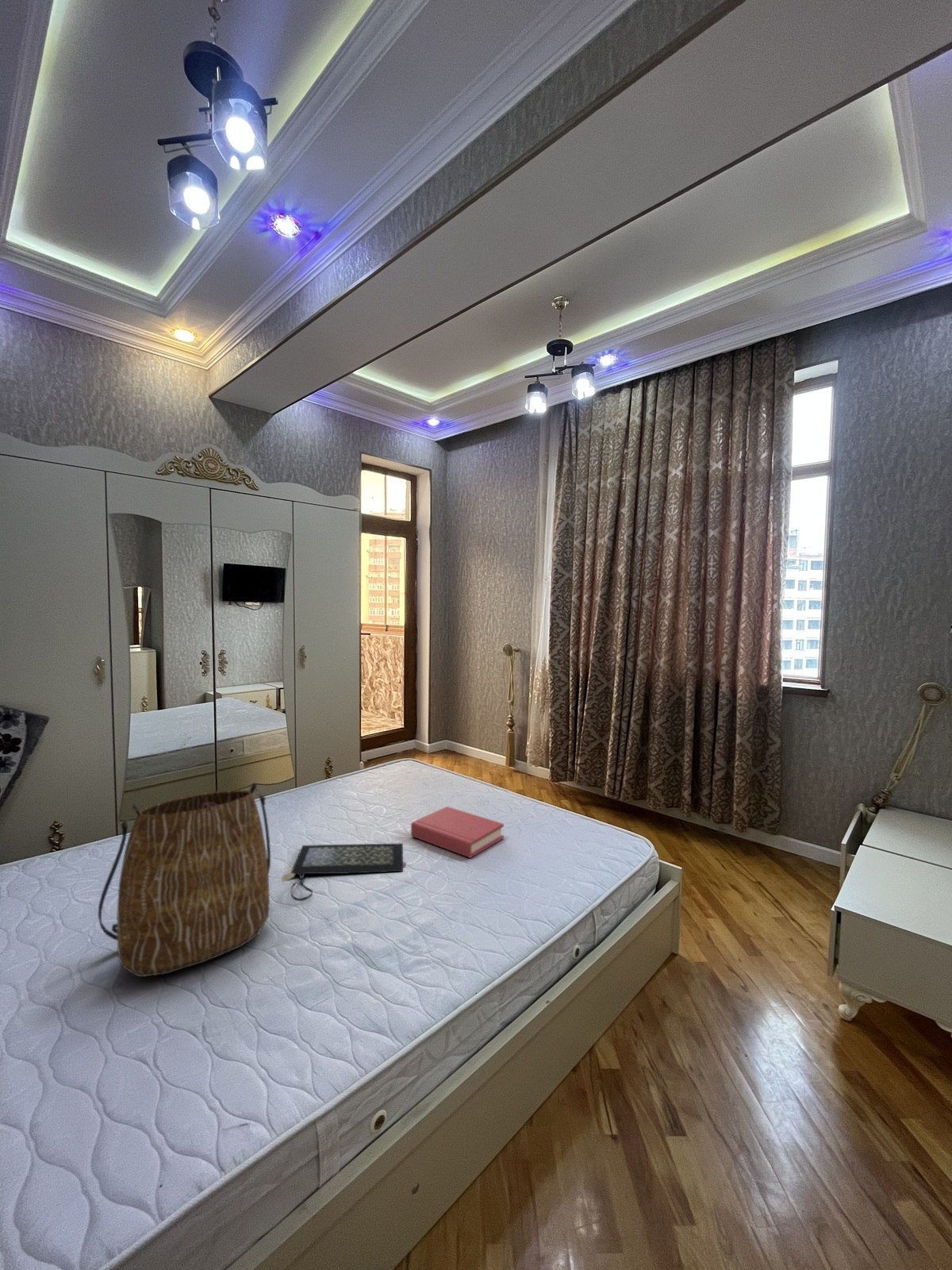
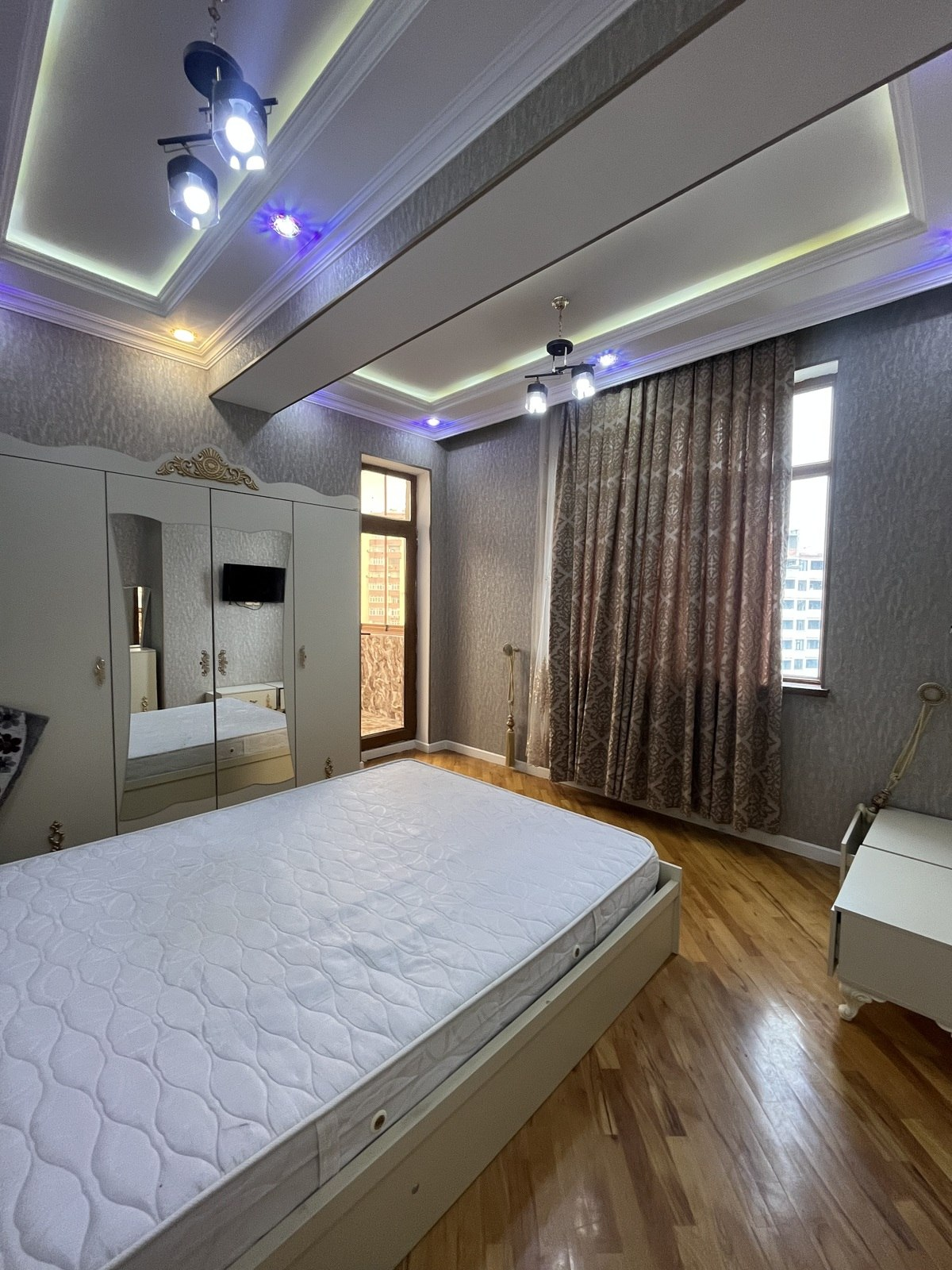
- tote bag (195, 868)
- clutch bag (344, 859)
- hardback book (457, 830)
